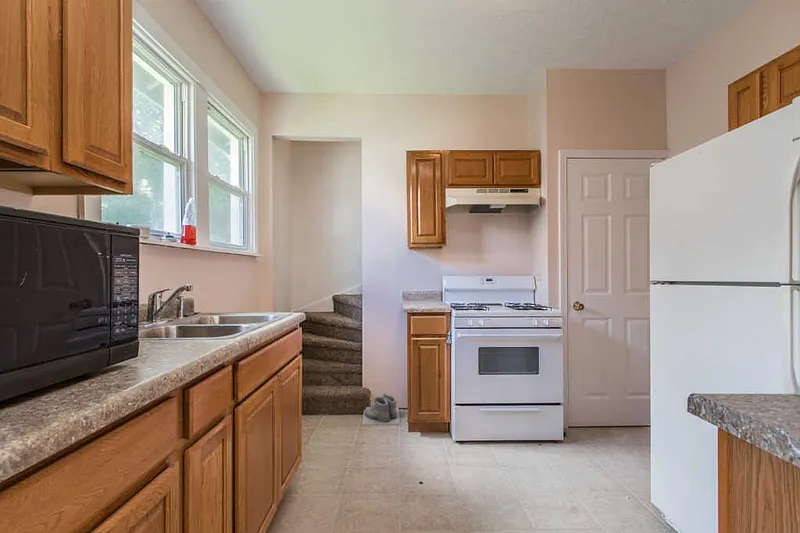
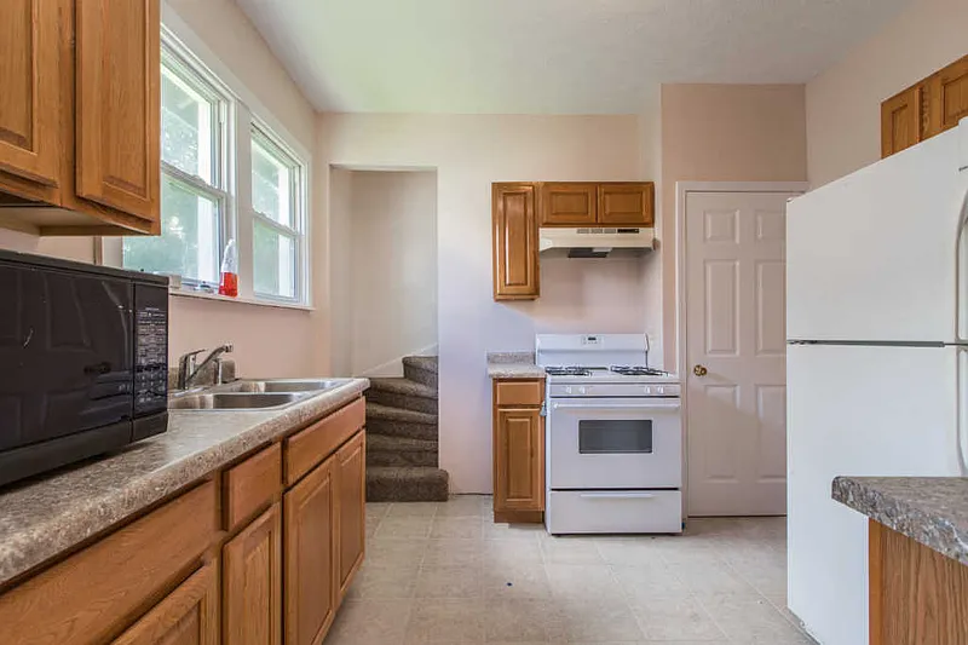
- boots (381, 404)
